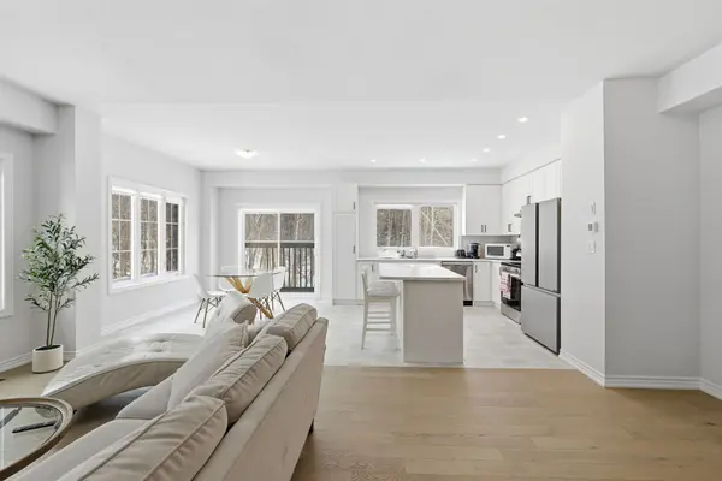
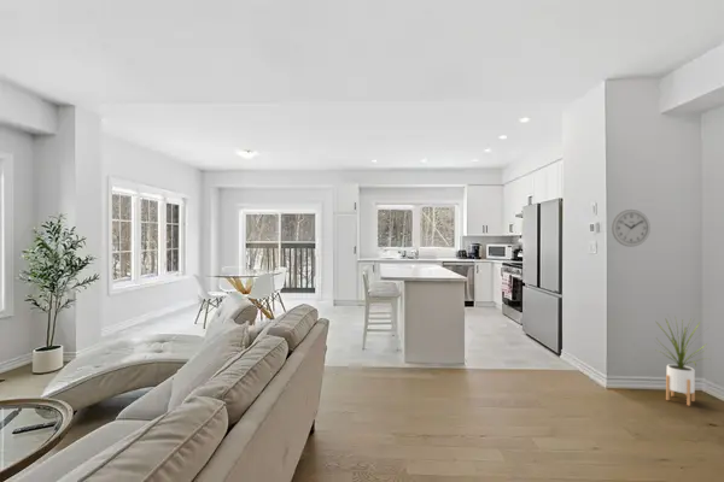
+ house plant (679, 357)
+ wall clock (631, 228)
